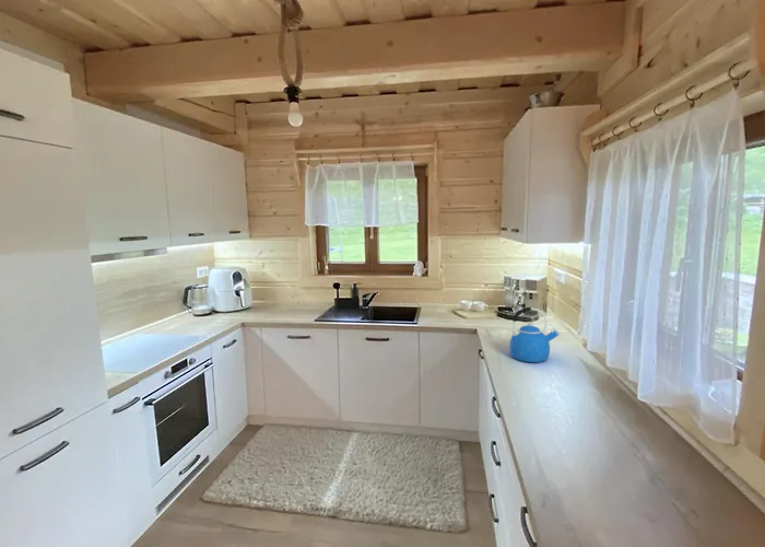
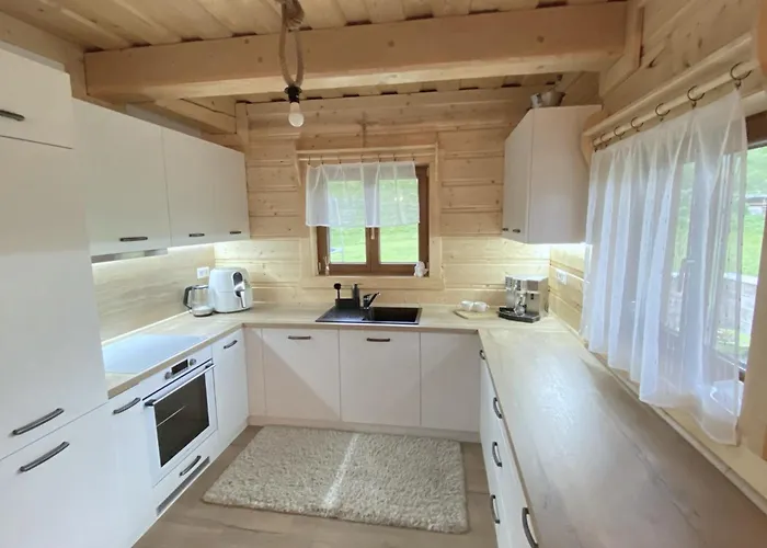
- kettle (534, 331)
